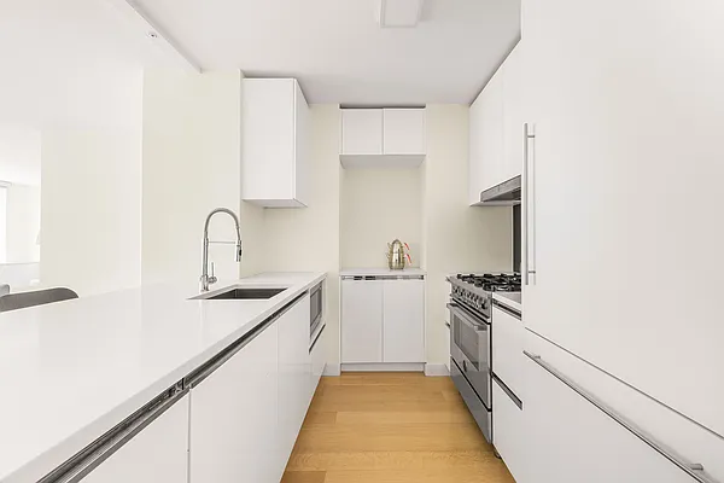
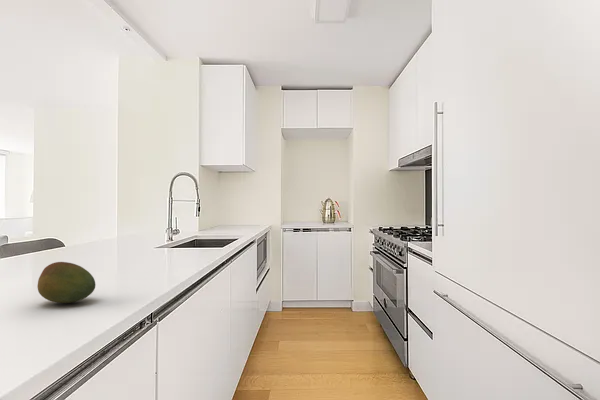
+ fruit (67, 281)
